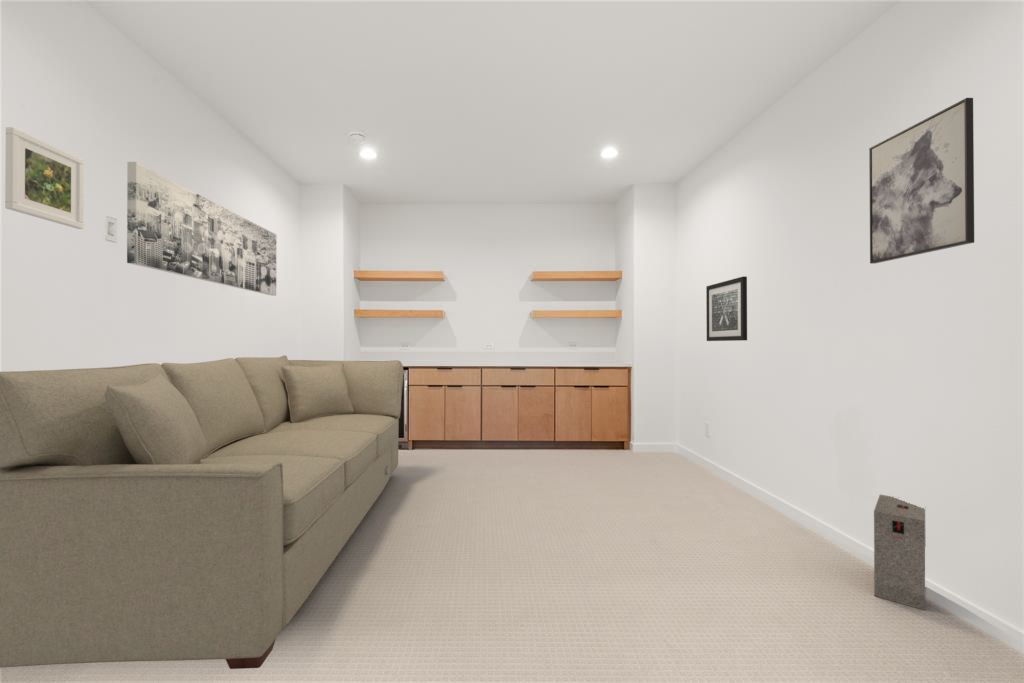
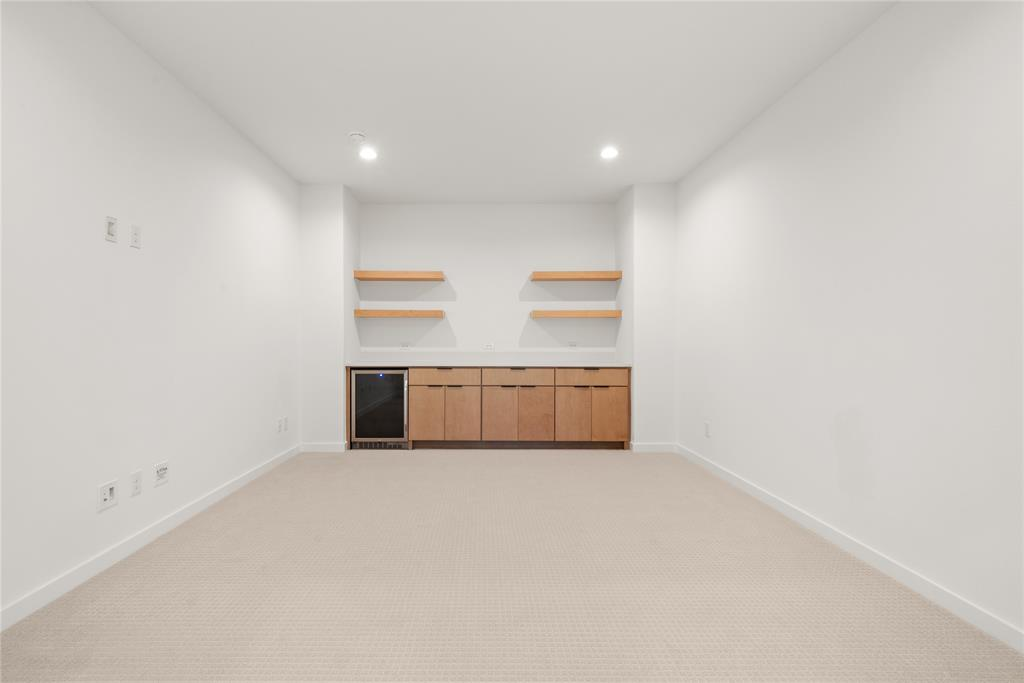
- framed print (47, 182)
- wall art (725, 311)
- box (900, 547)
- wall art (915, 189)
- sofa (275, 445)
- wall art (220, 245)
